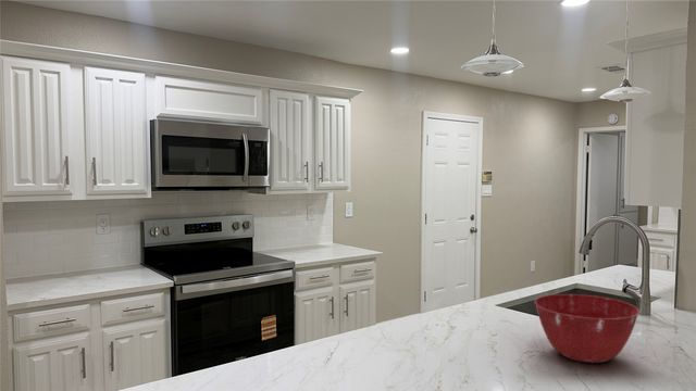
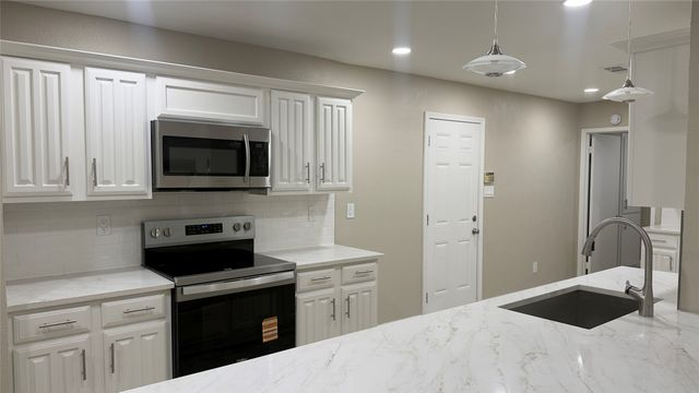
- mixing bowl (584, 329)
